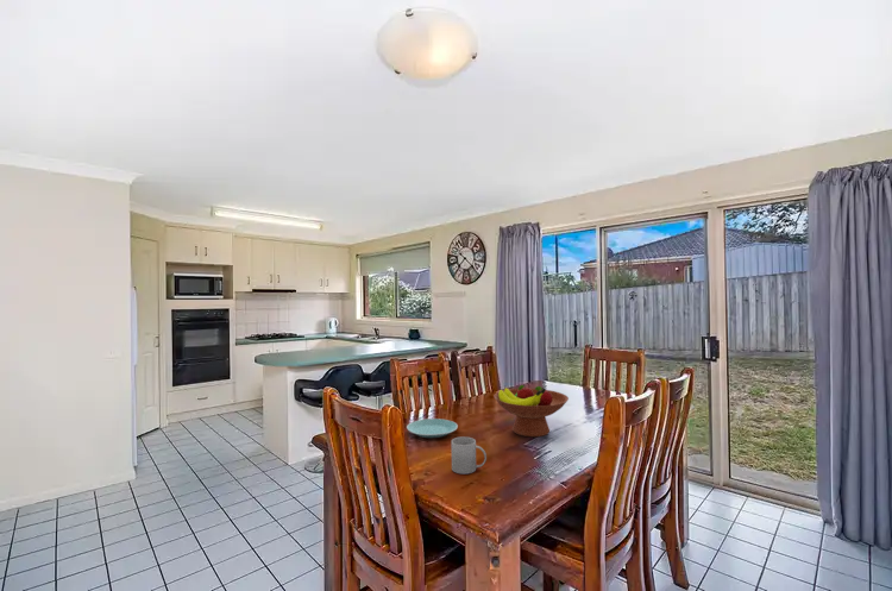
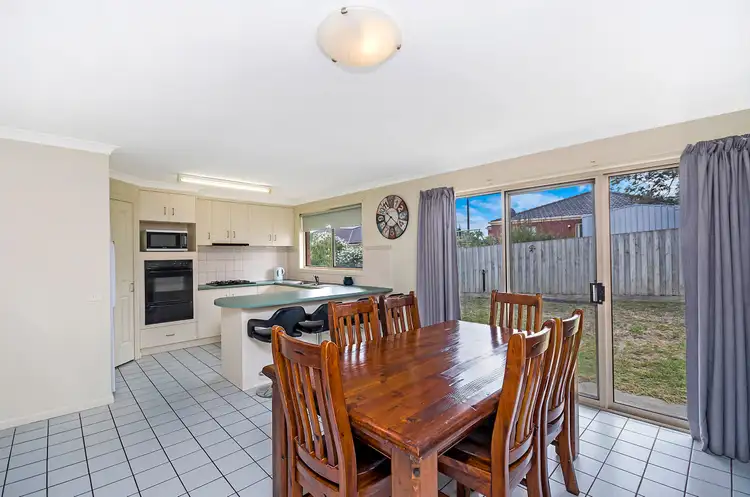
- mug (469, 455)
- plate (432, 428)
- fruit bowl (530, 407)
